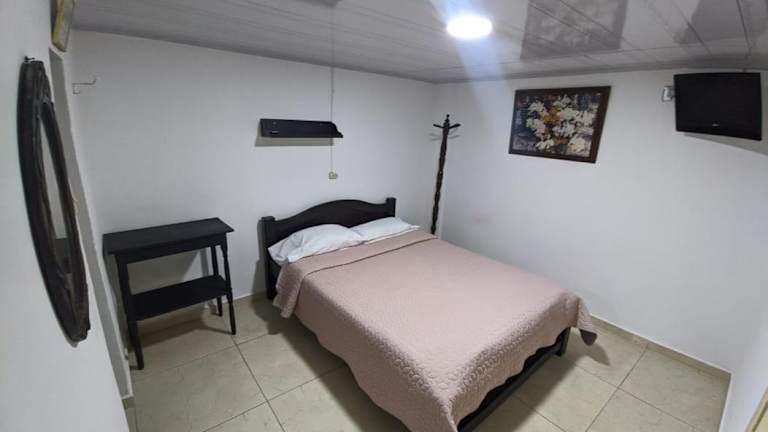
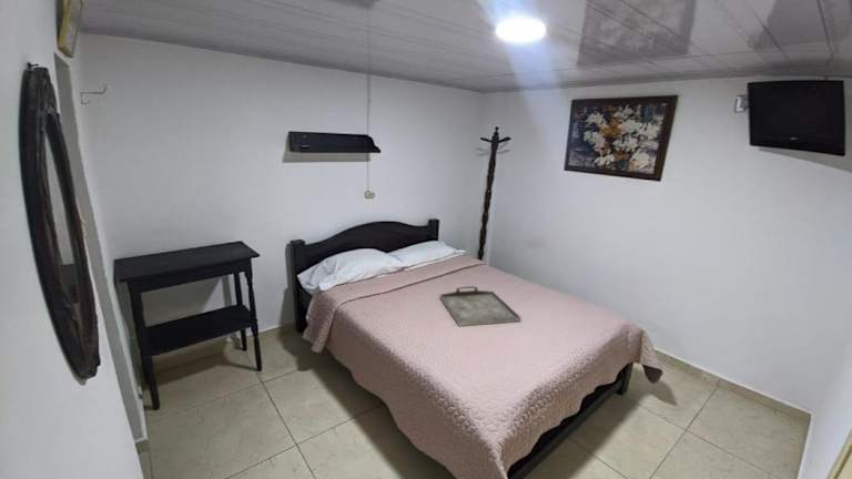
+ serving tray (477, 303)
